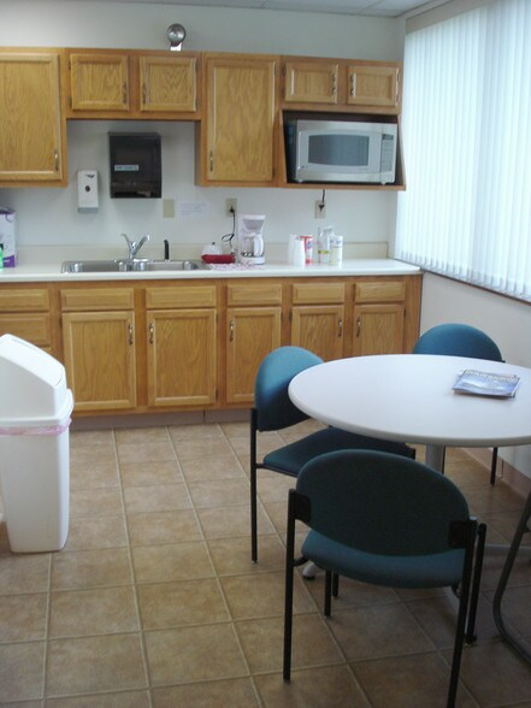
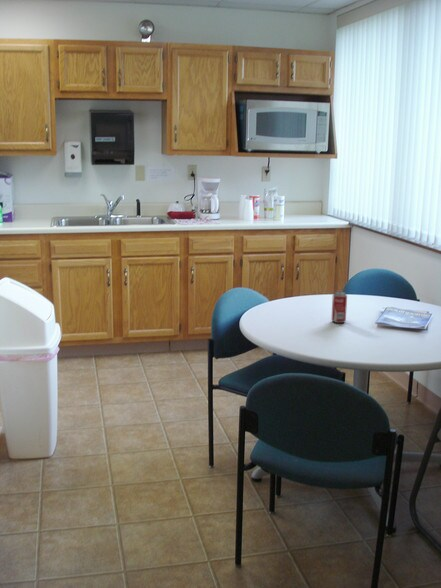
+ beverage can (339, 307)
